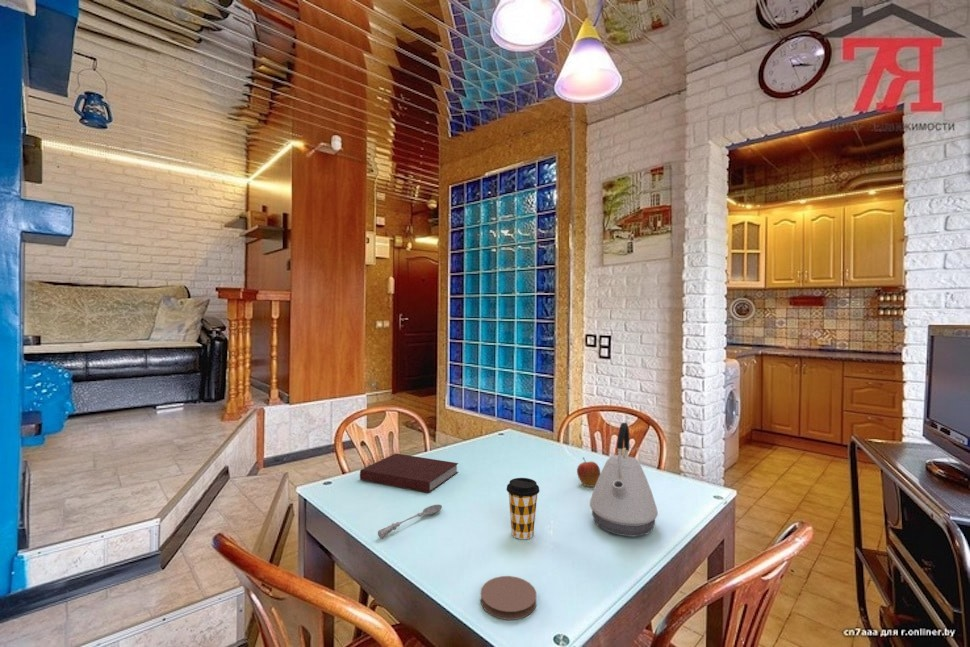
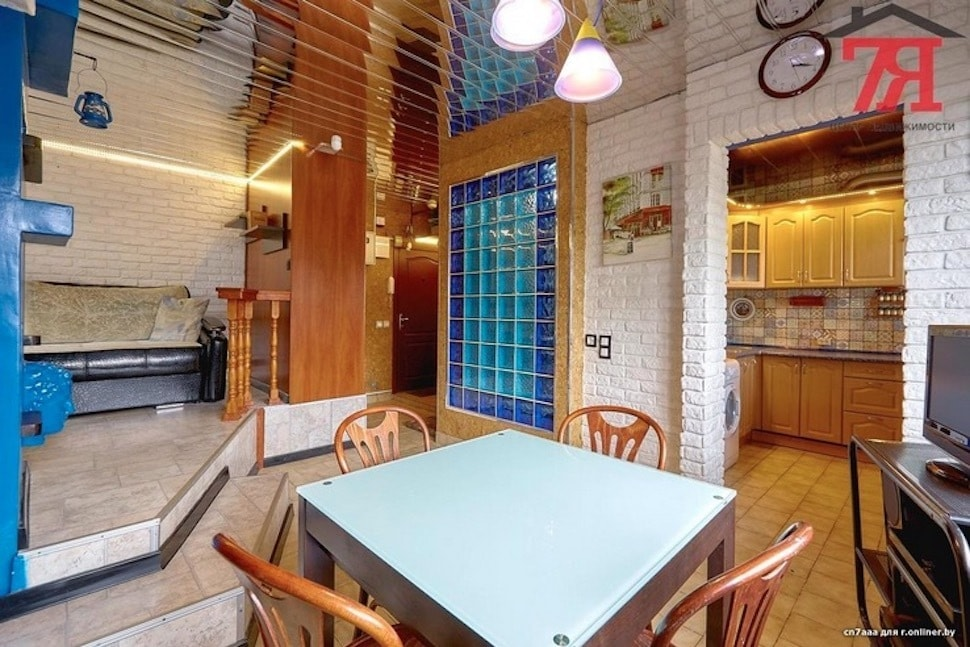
- coffee cup (522, 508)
- kettle (623, 474)
- soupspoon (411, 518)
- notebook (410, 471)
- fruit (588, 471)
- coaster (508, 596)
